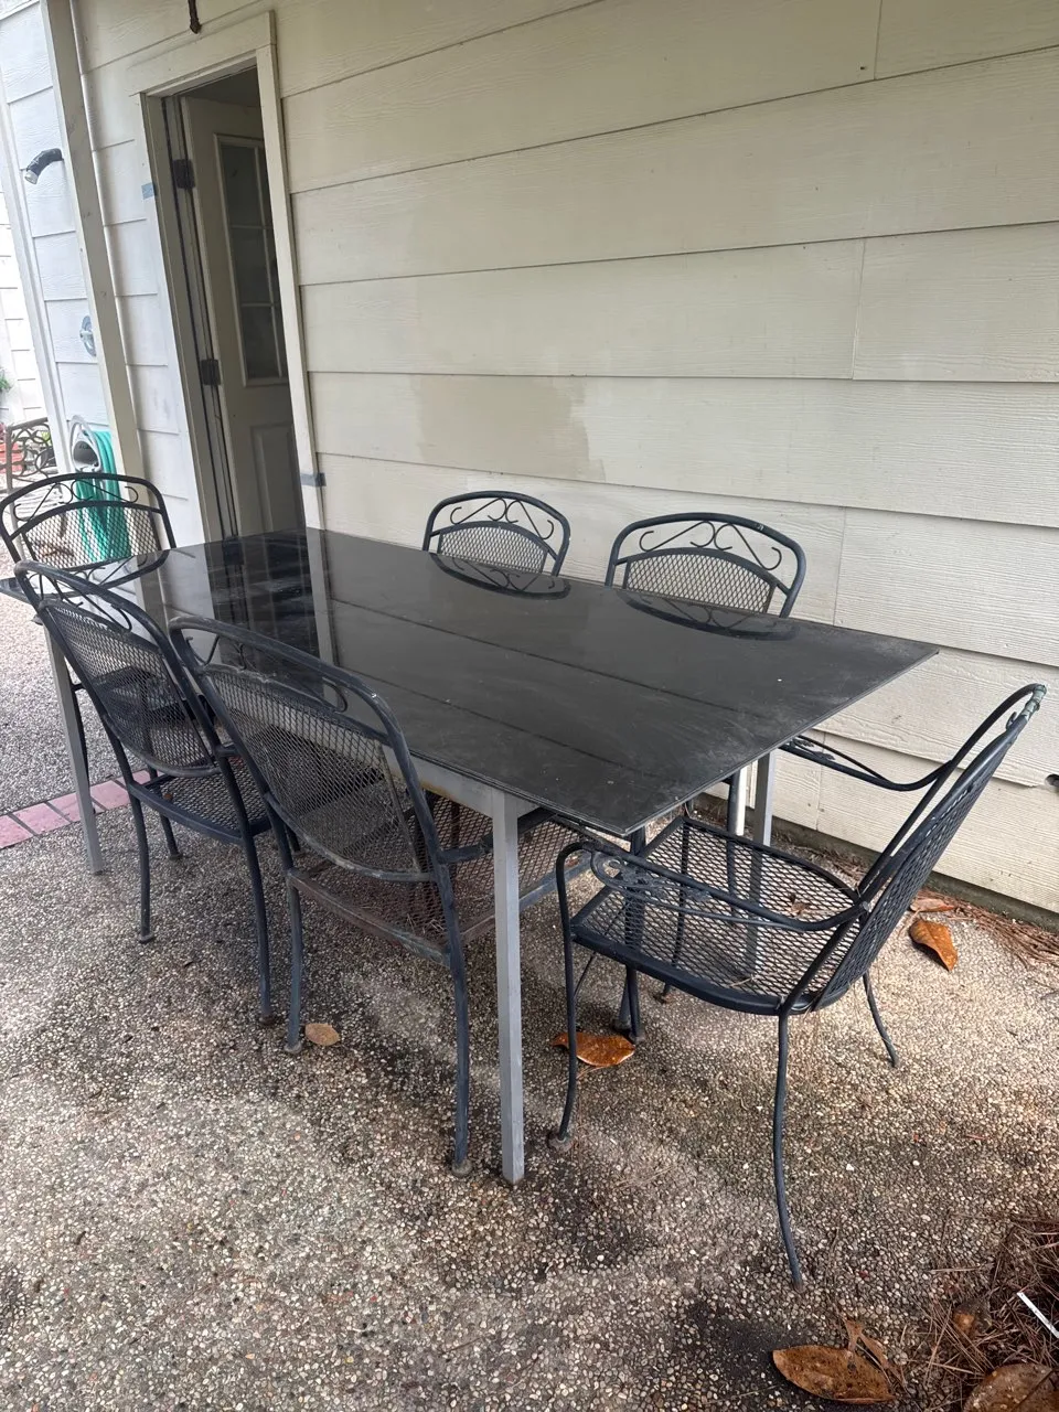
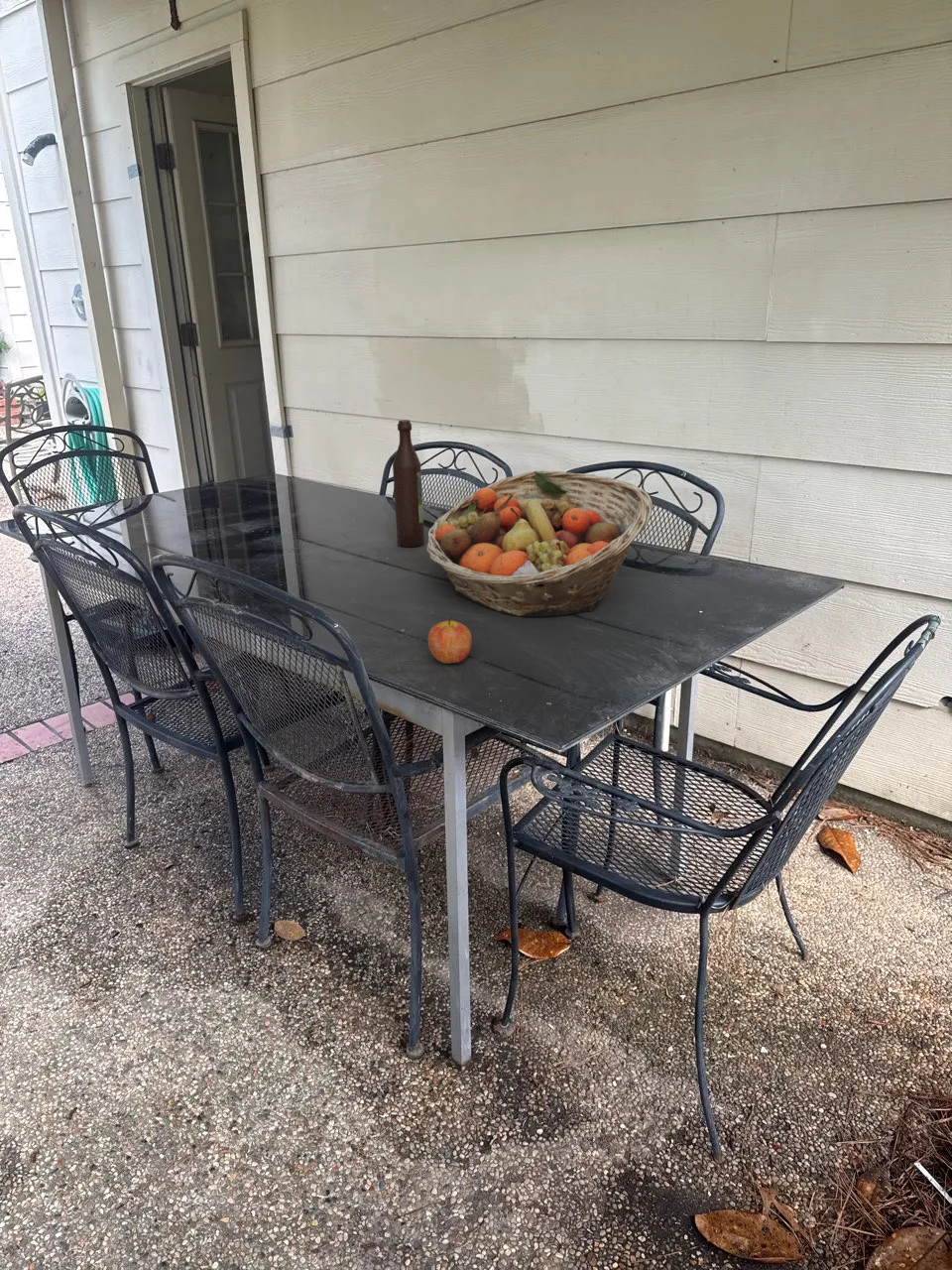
+ fruit basket (535, 539)
+ apple (449, 638)
+ wine bottle (408, 483)
